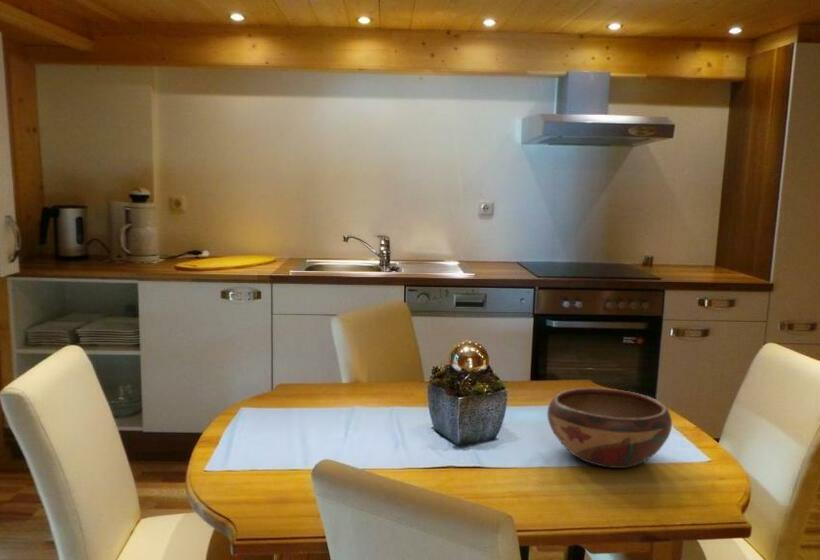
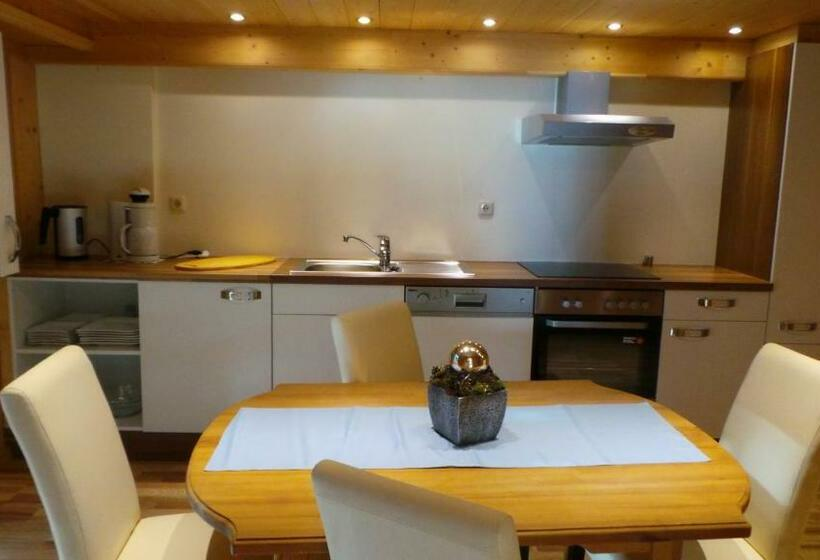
- decorative bowl (607, 429)
